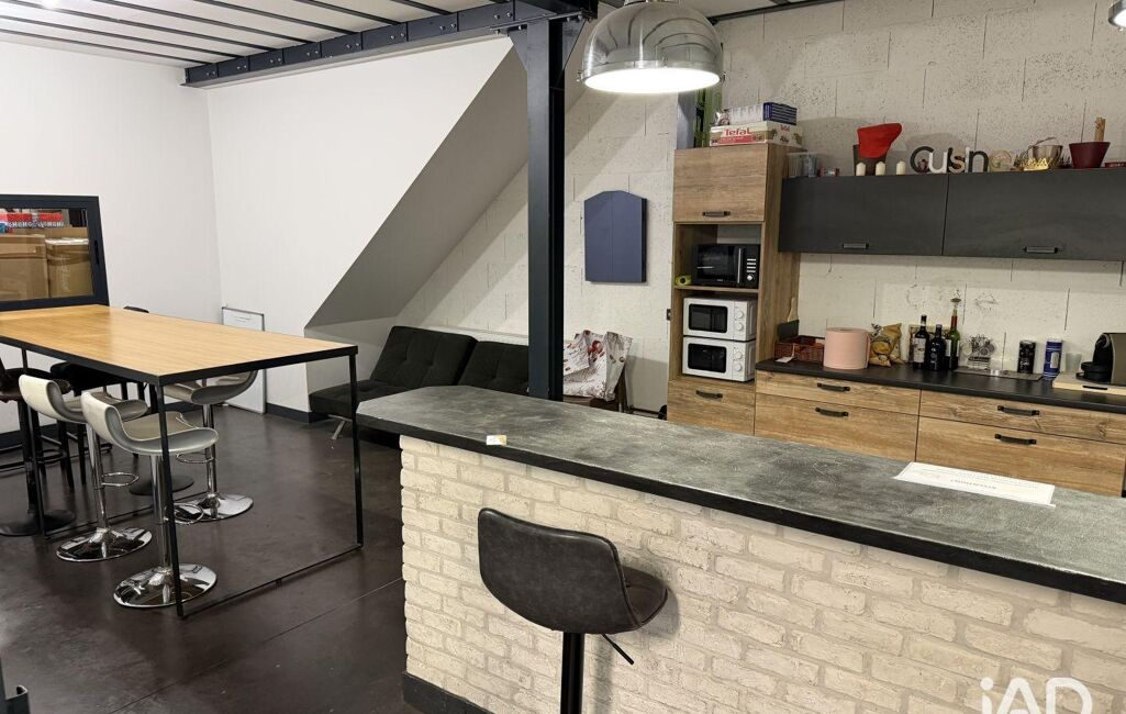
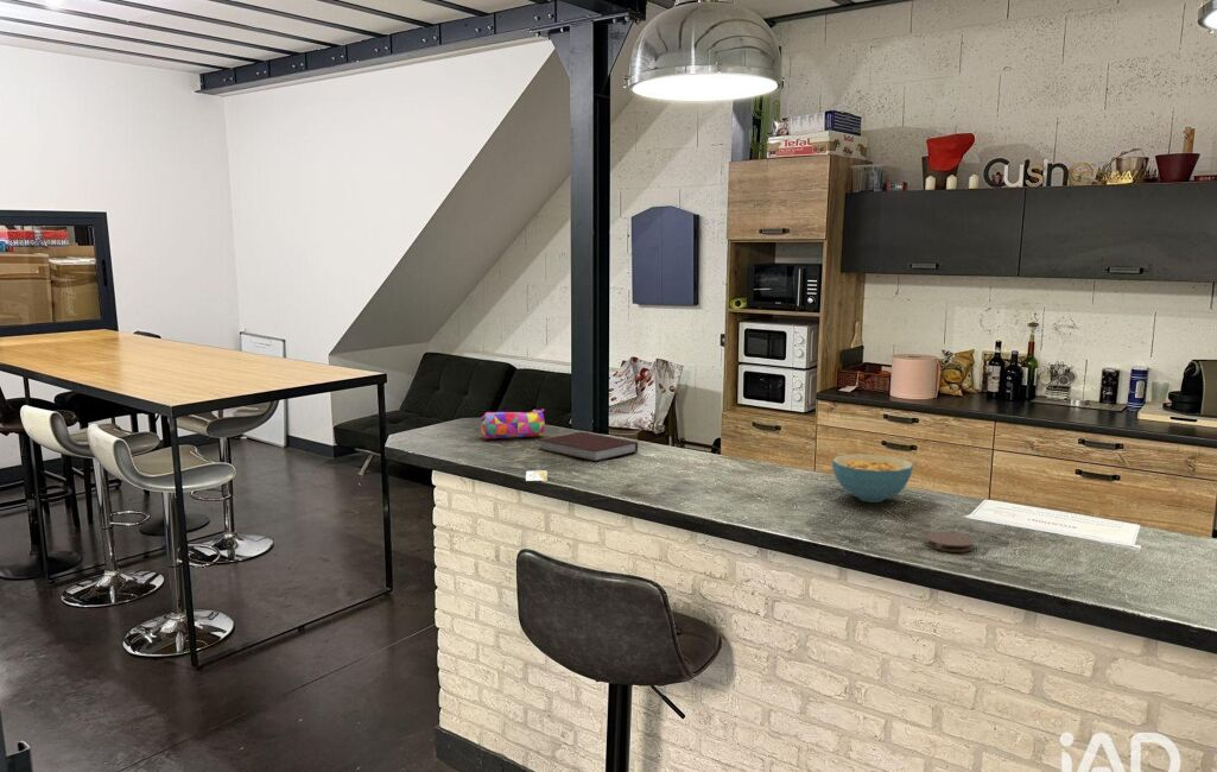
+ coaster (949, 540)
+ notebook (588, 445)
+ pencil case (513, 424)
+ cereal bowl (871, 480)
